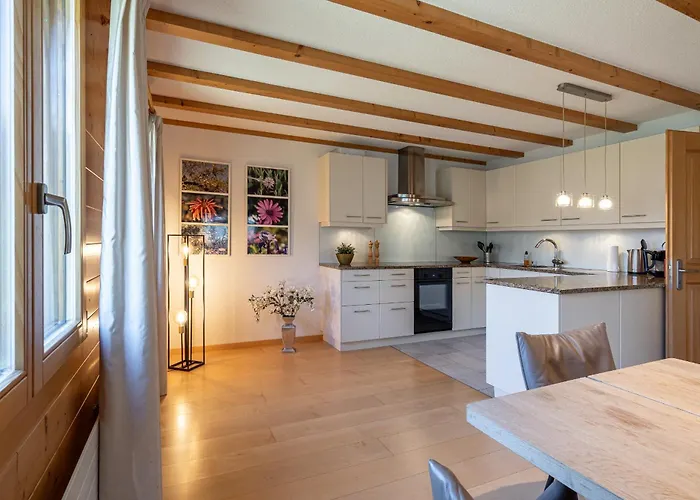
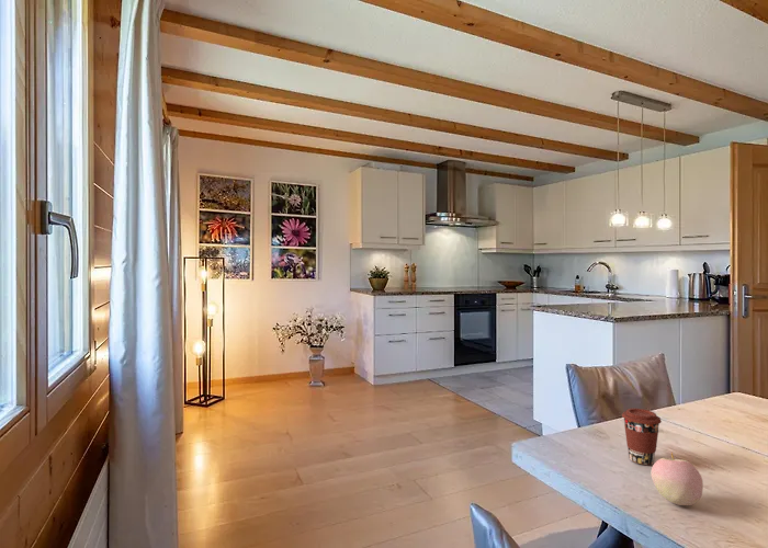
+ coffee cup (641, 436)
+ apple (676, 478)
